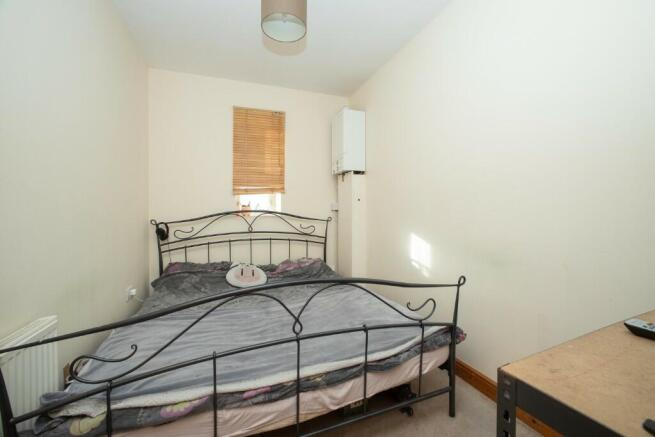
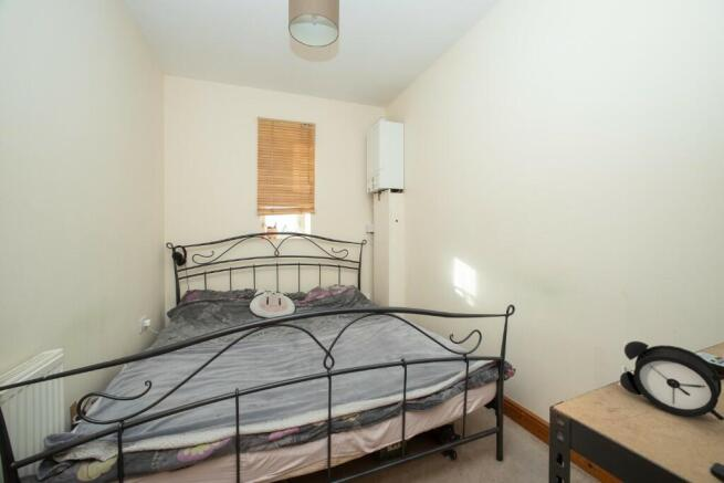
+ alarm clock (669, 377)
